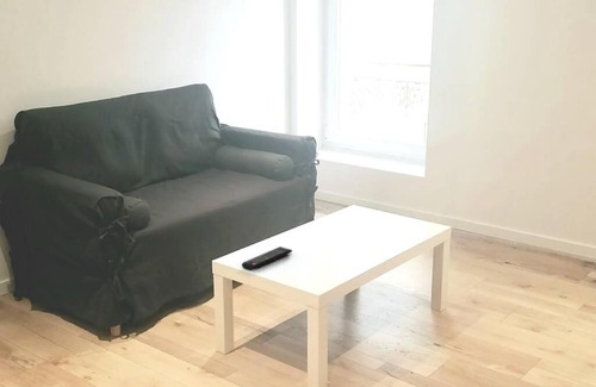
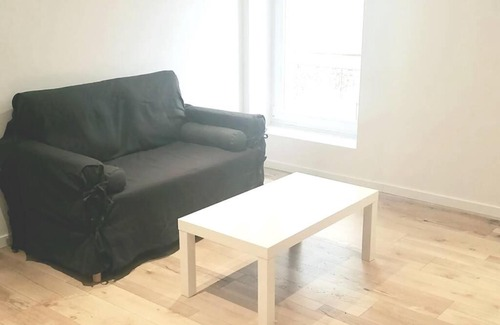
- remote control (267, 257)
